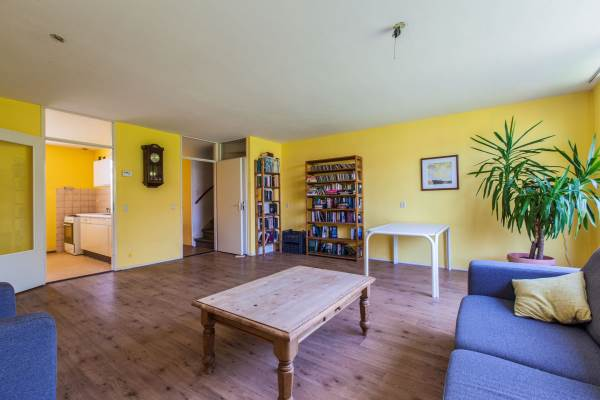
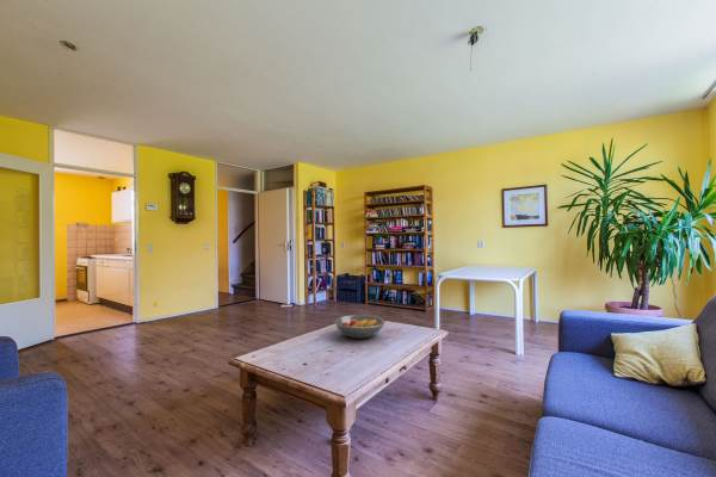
+ fruit bowl (359, 326)
